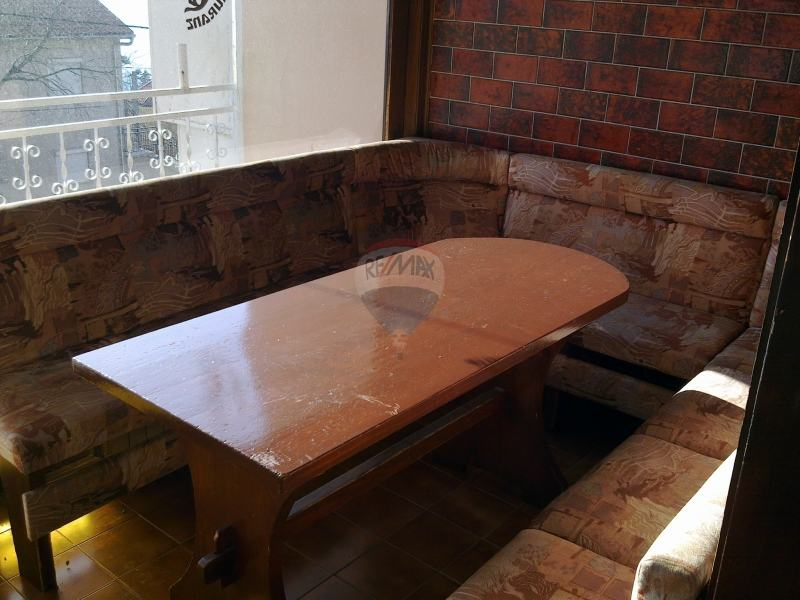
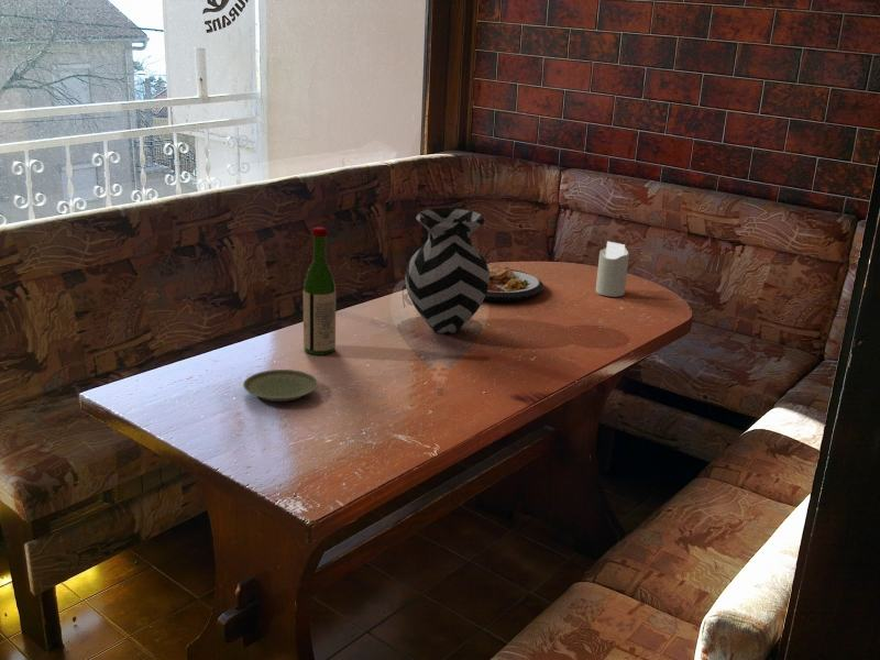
+ candle (613, 267)
+ wine bottle (319, 290)
+ plate (280, 387)
+ plate (496, 279)
+ vase (448, 273)
